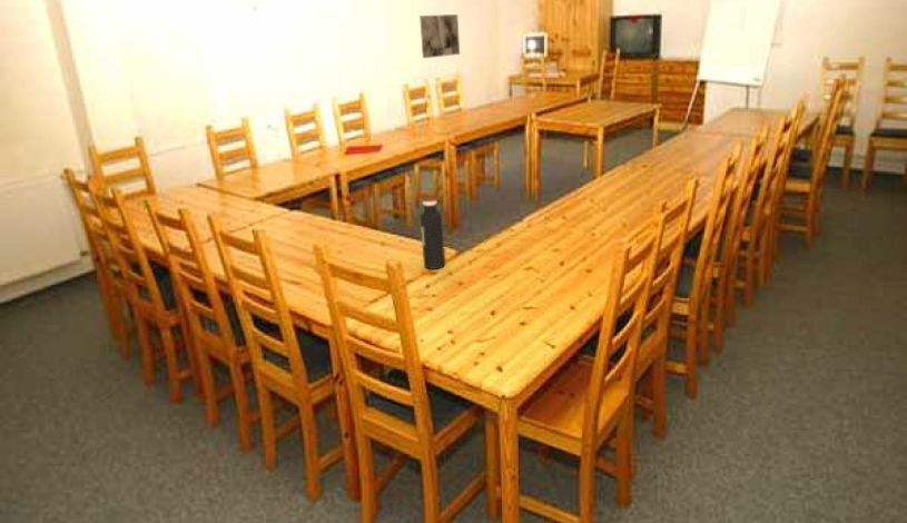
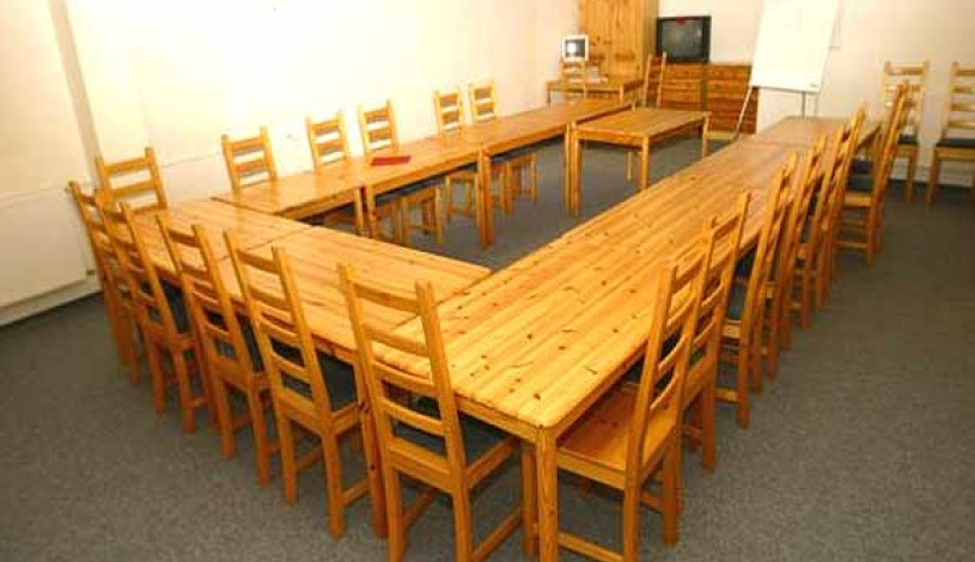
- water bottle (432, 233)
- wall art (440, 36)
